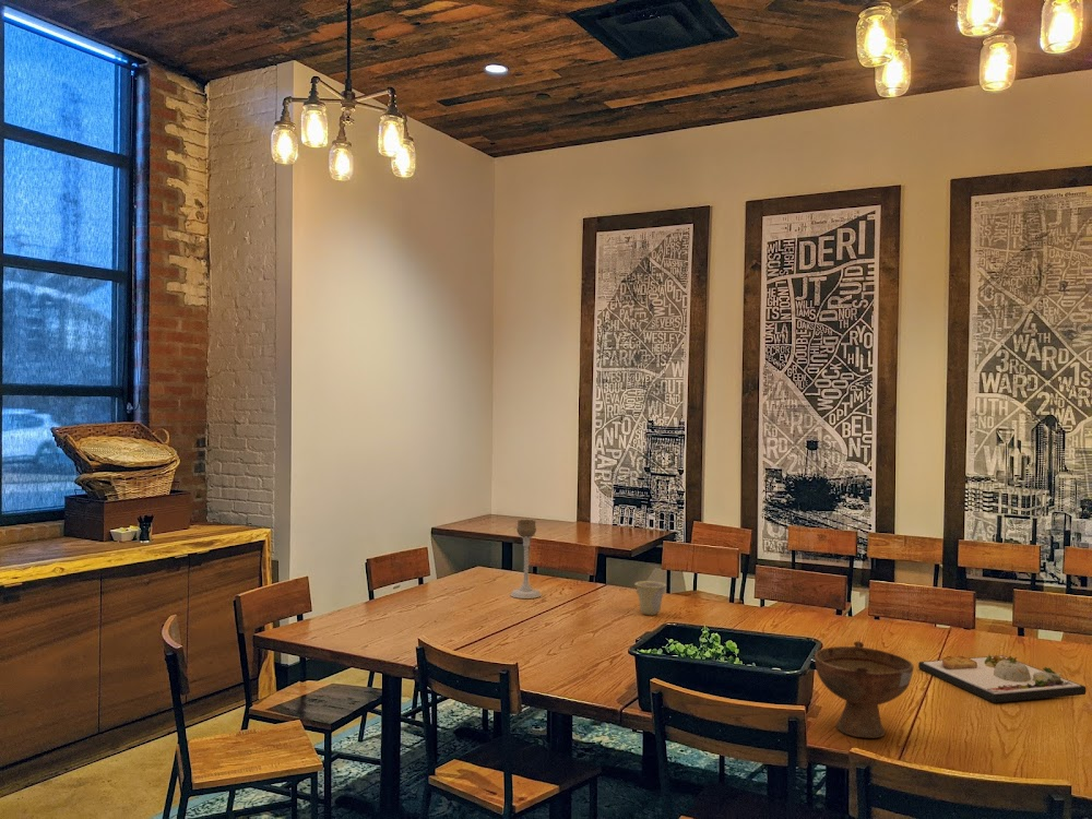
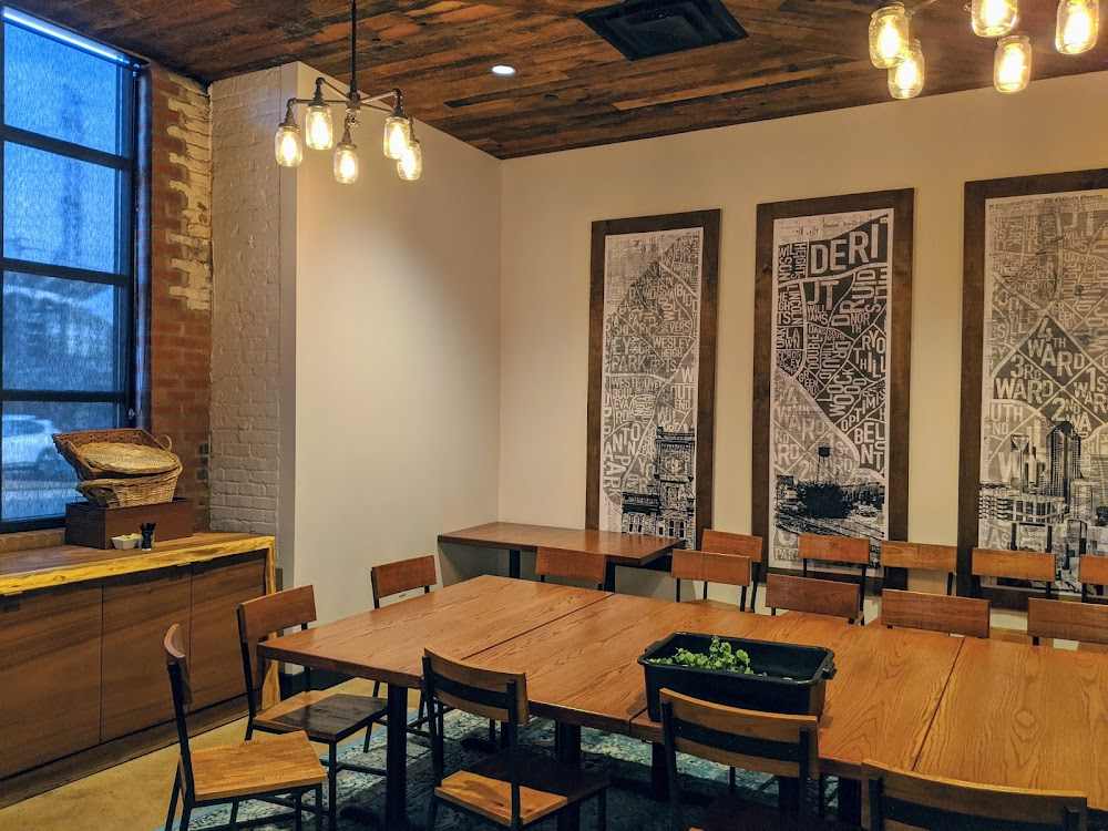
- candle holder (525, 557)
- cup (650, 597)
- dinner plate (998, 668)
- bowl (863, 691)
